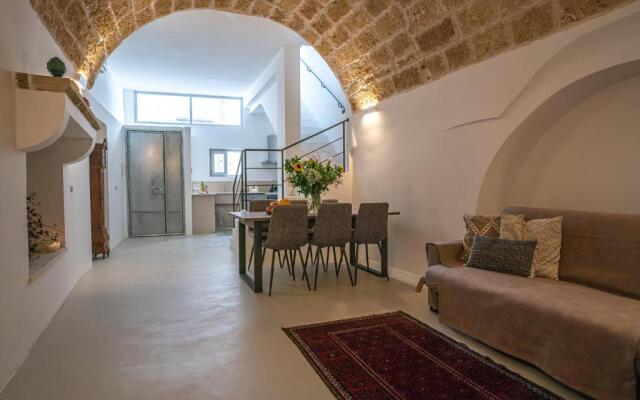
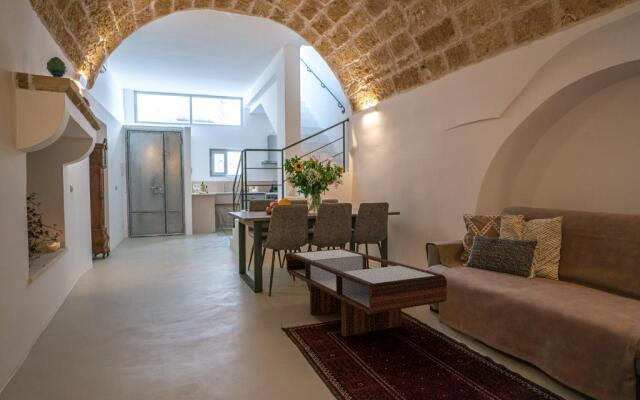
+ coffee table (353, 290)
